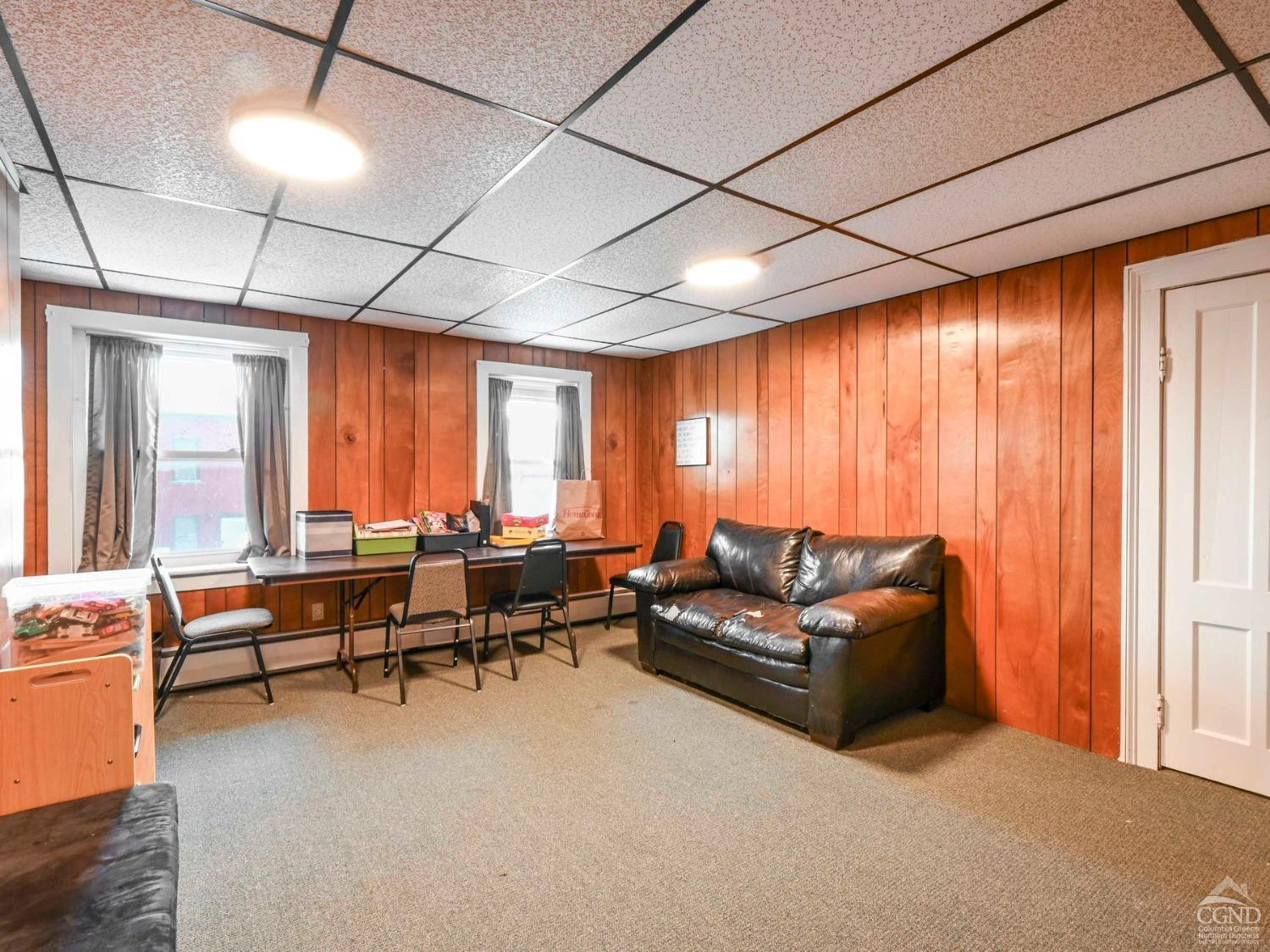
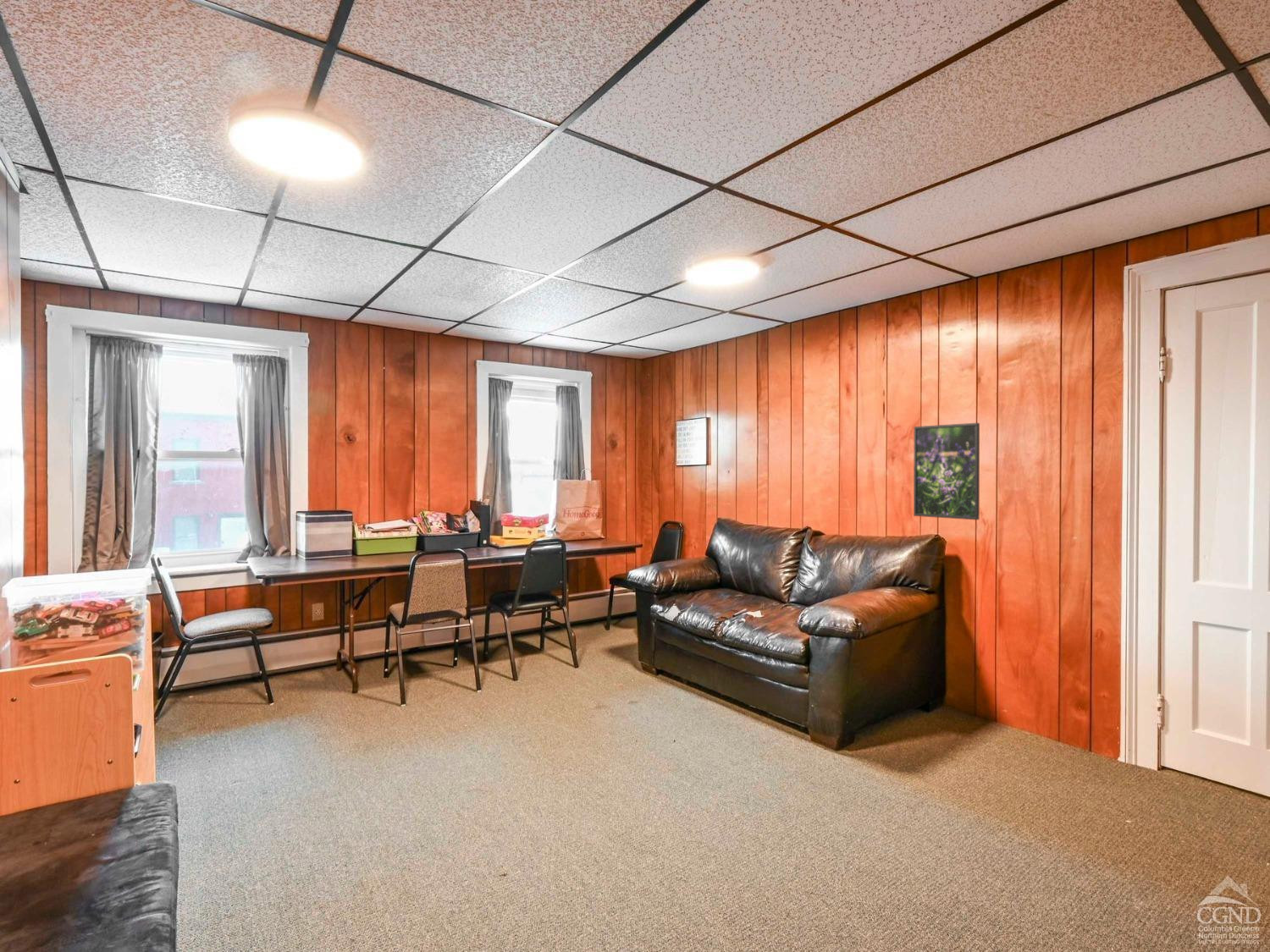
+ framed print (945, 471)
